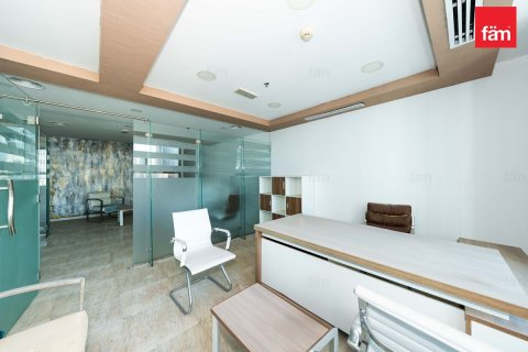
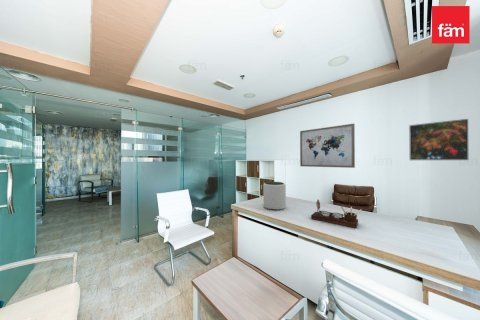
+ plant pot (274, 195)
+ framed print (436, 141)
+ wall art (324, 147)
+ desk organizer (335, 213)
